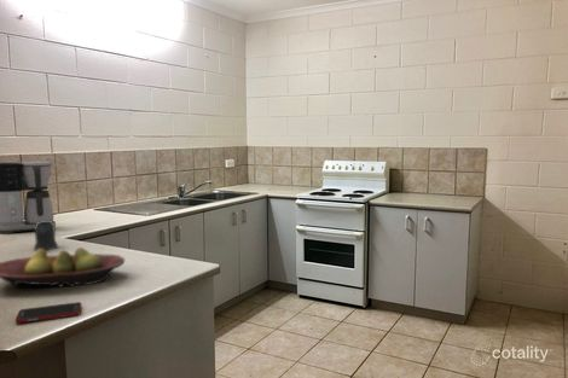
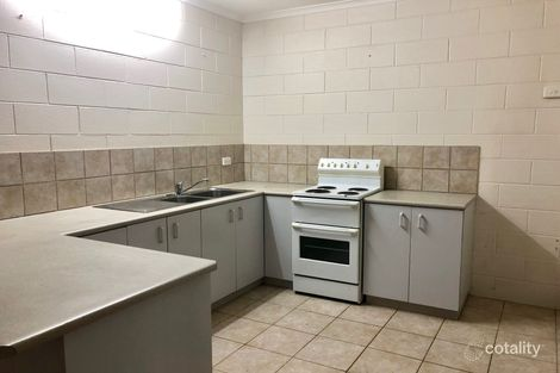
- fruit bowl (59, 264)
- coffee maker (21, 196)
- cell phone (50, 312)
- mug (44, 235)
